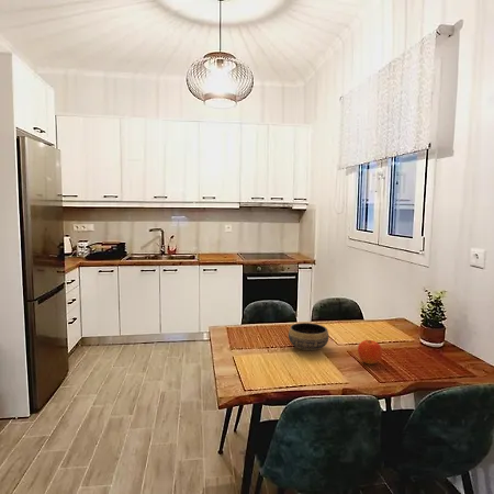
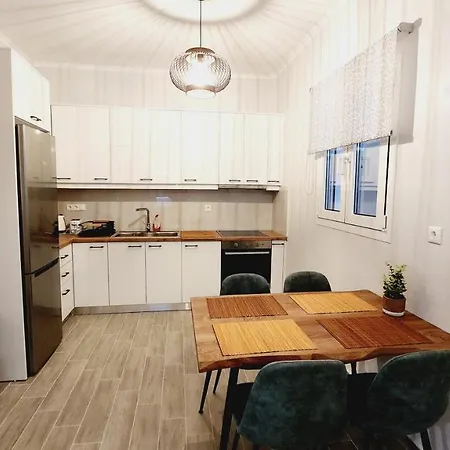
- bowl (307, 337)
- fruit (370, 351)
